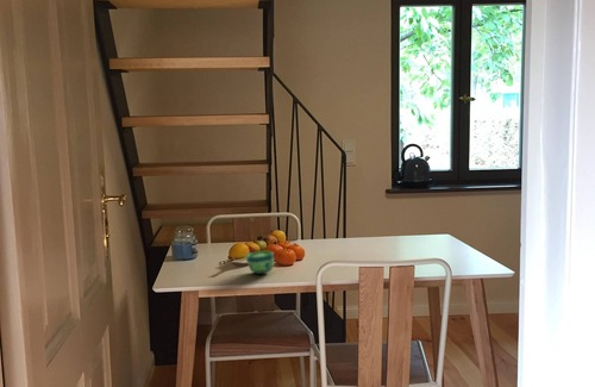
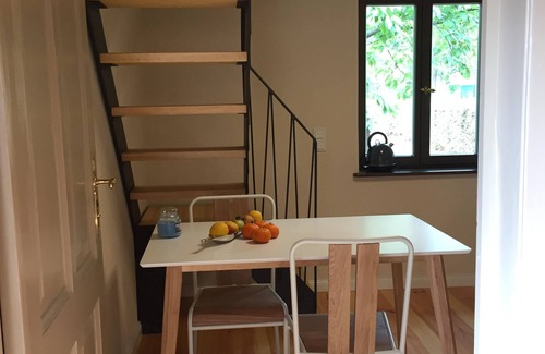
- cup (257, 262)
